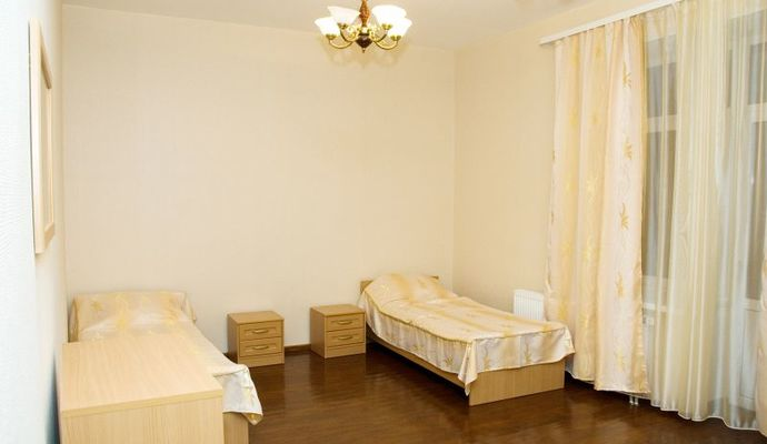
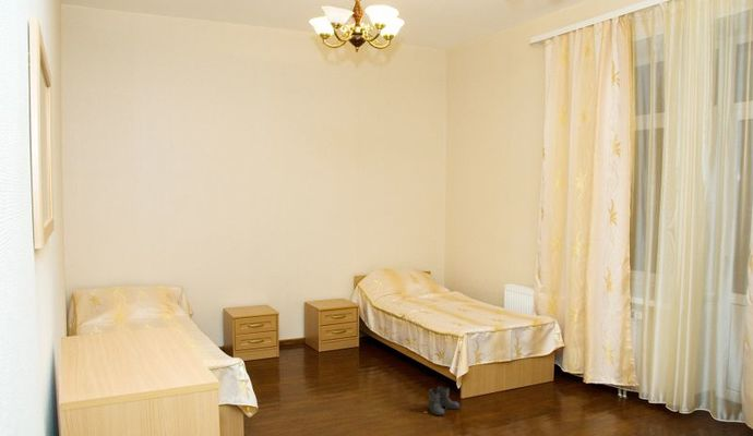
+ boots (441, 400)
